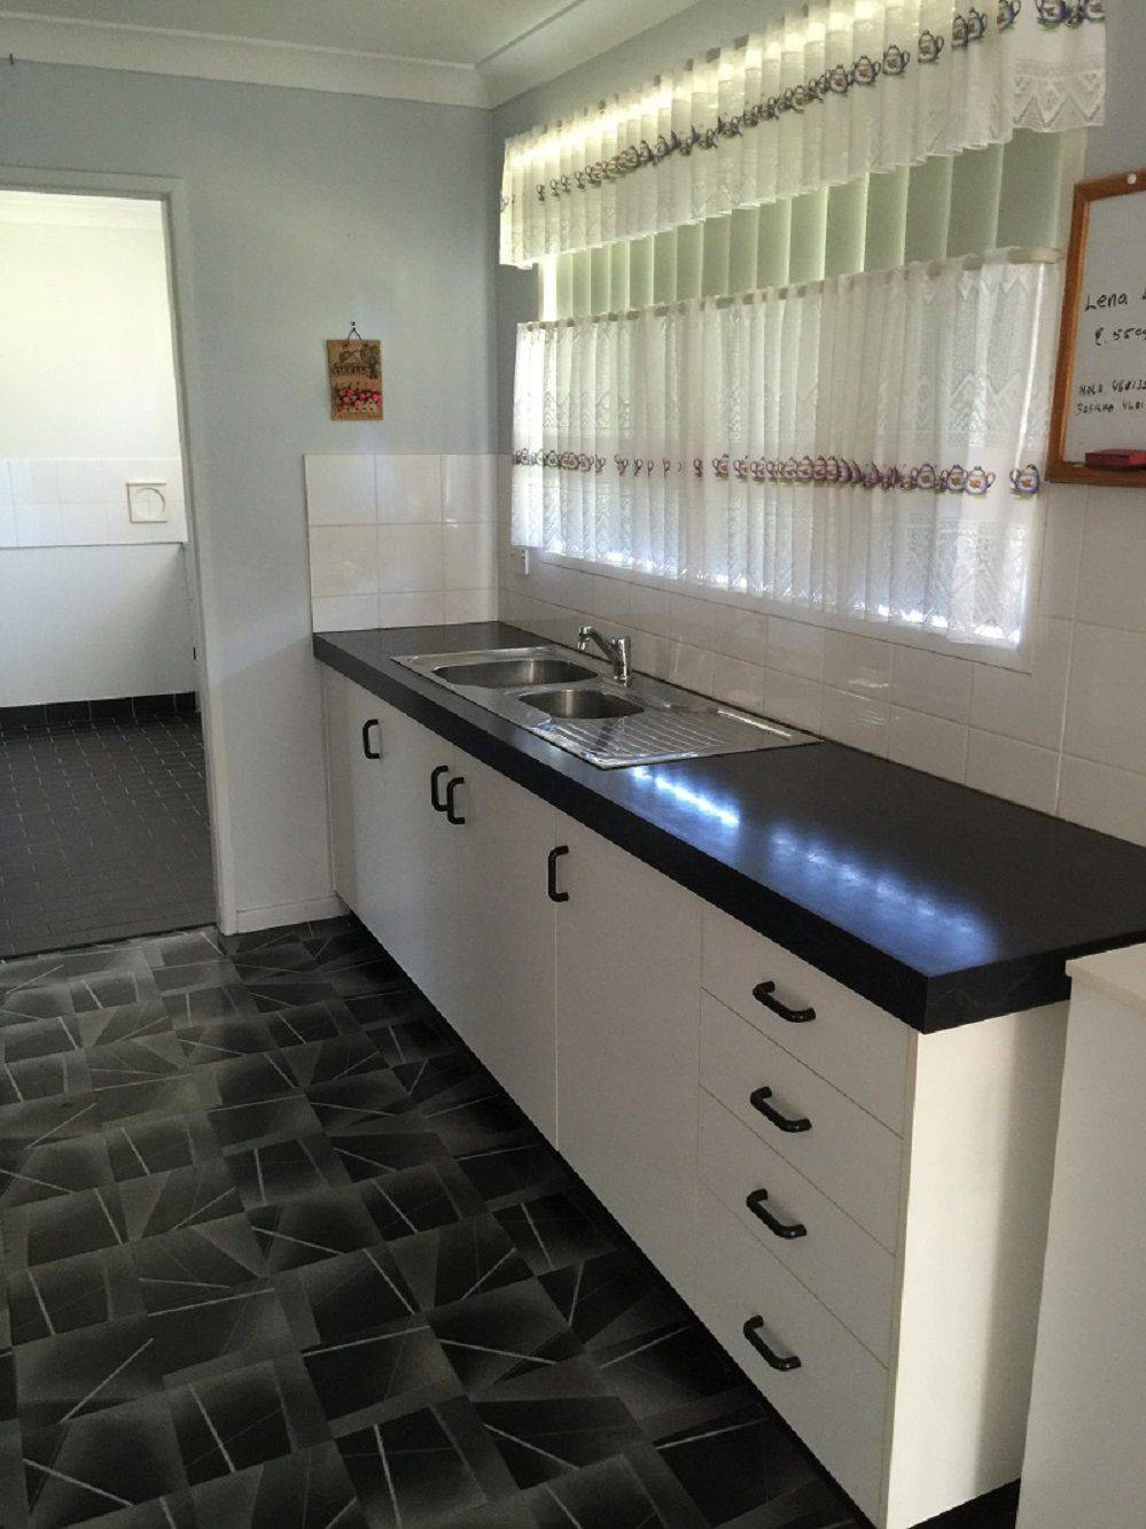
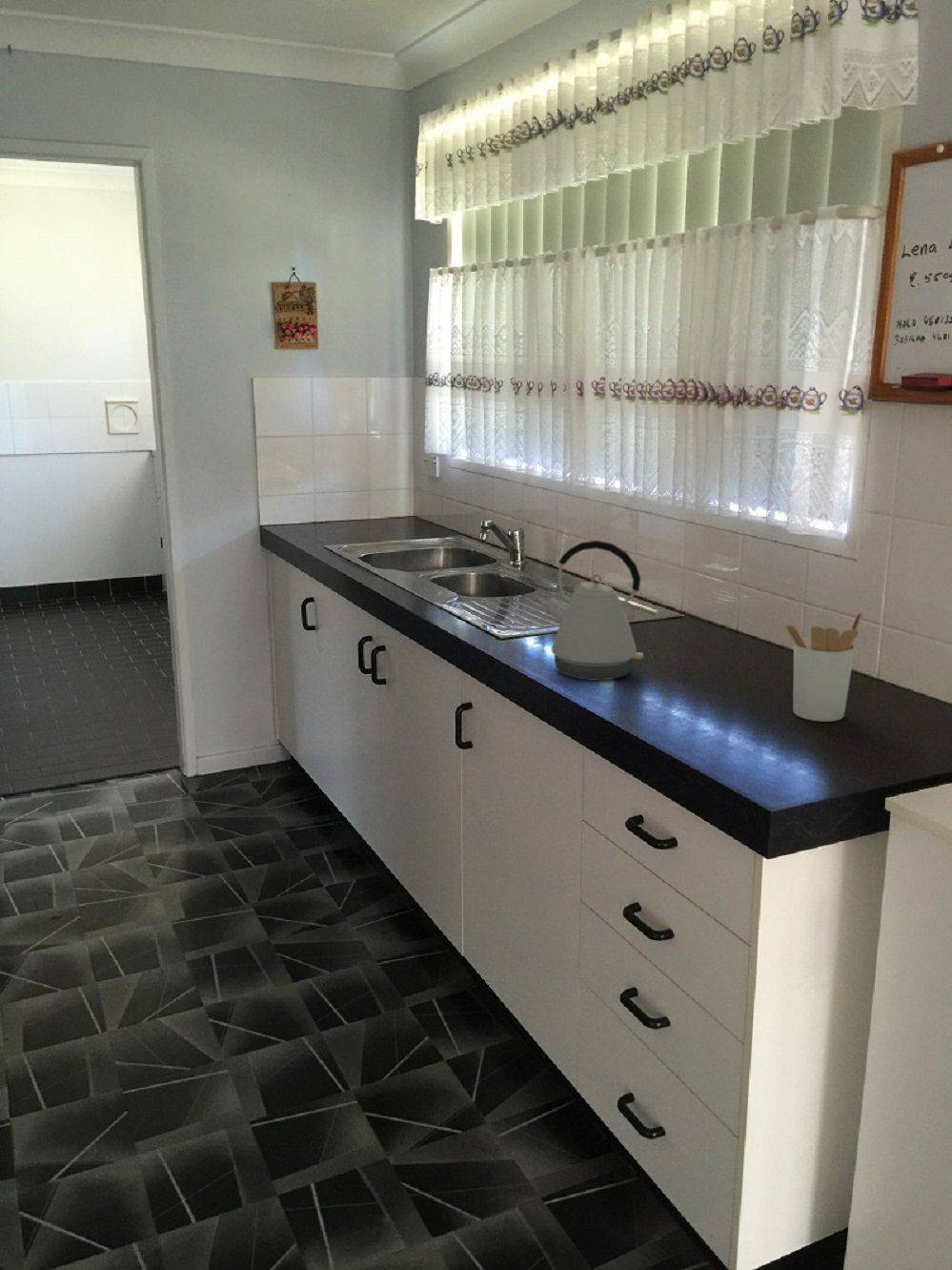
+ kettle (592, 606)
+ utensil holder (825, 666)
